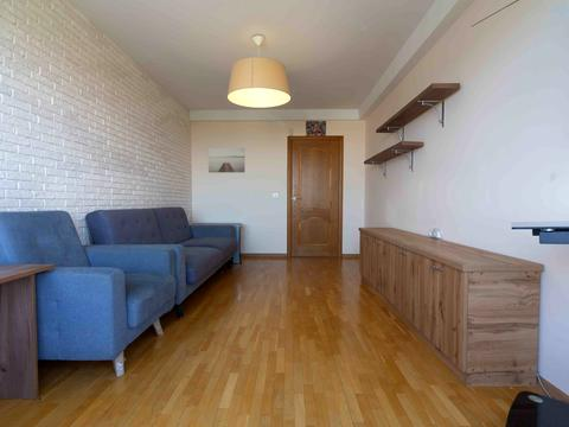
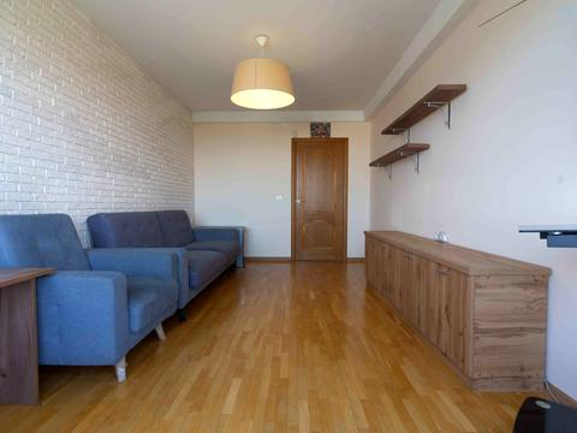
- wall art (226, 160)
